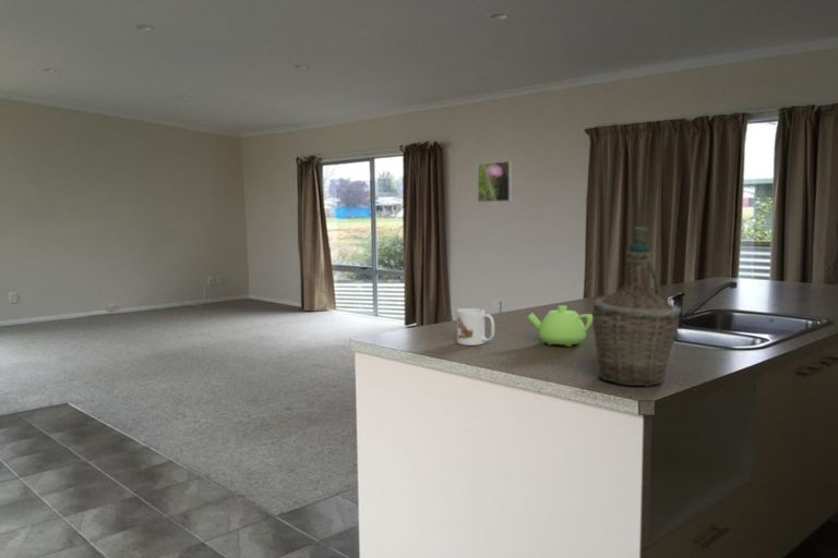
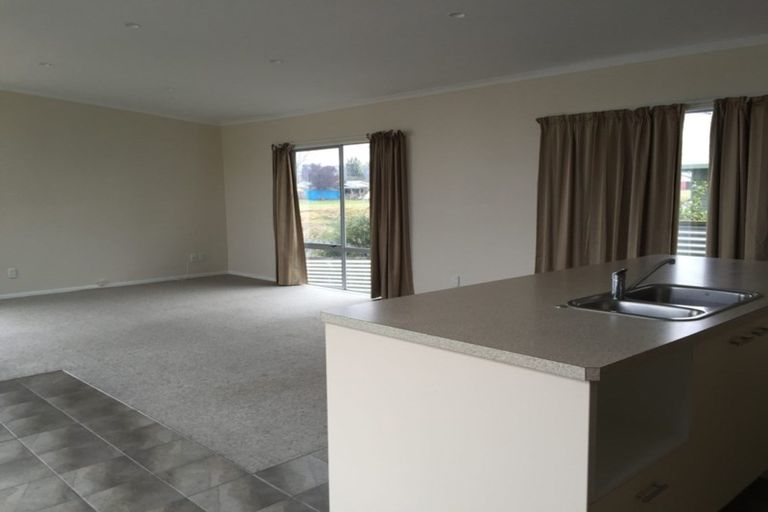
- bottle (635, 303)
- teapot (559, 324)
- mug (476, 326)
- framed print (493, 182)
